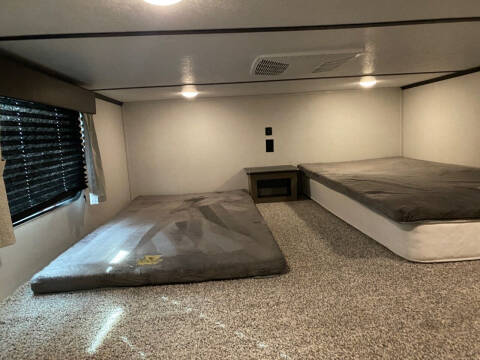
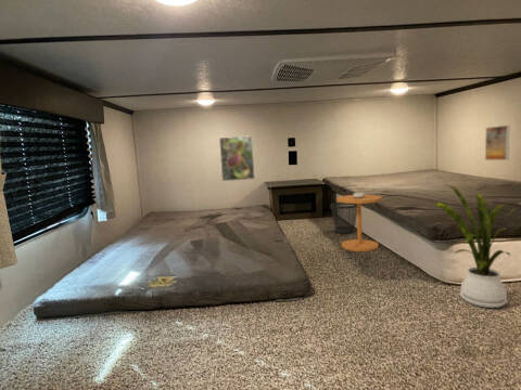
+ house plant (478, 242)
+ wastebasket (344, 218)
+ side table (359, 220)
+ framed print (496, 143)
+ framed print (237, 158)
